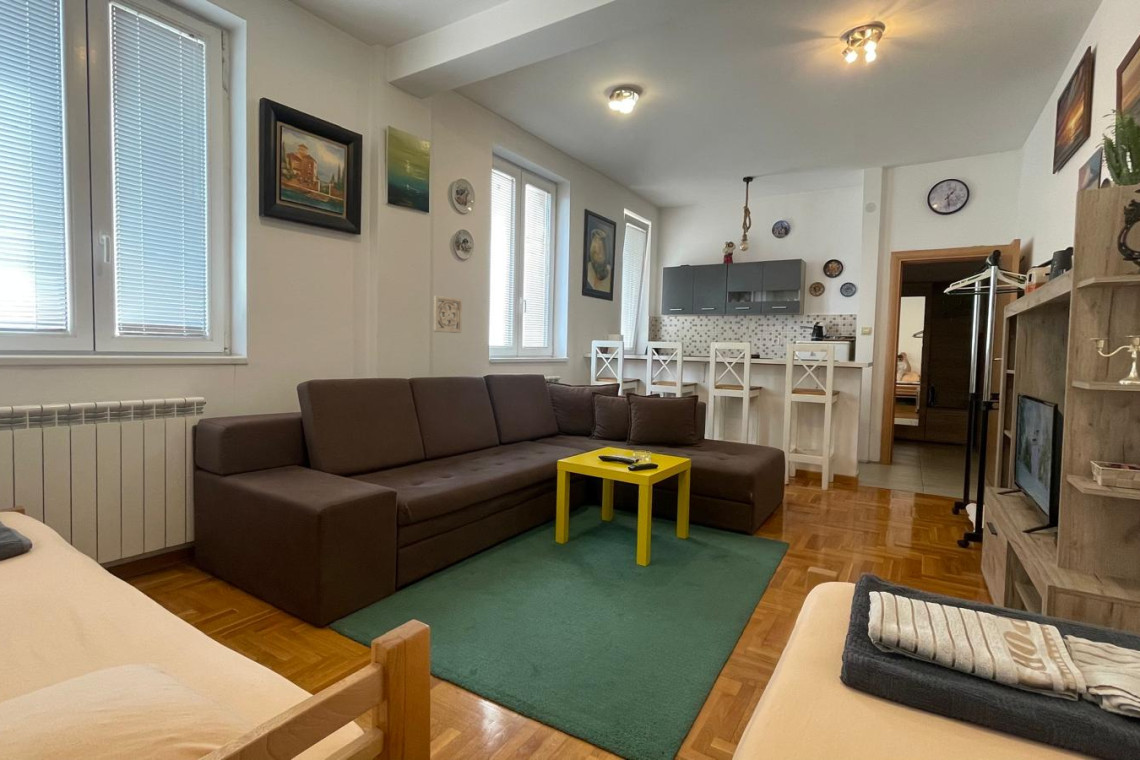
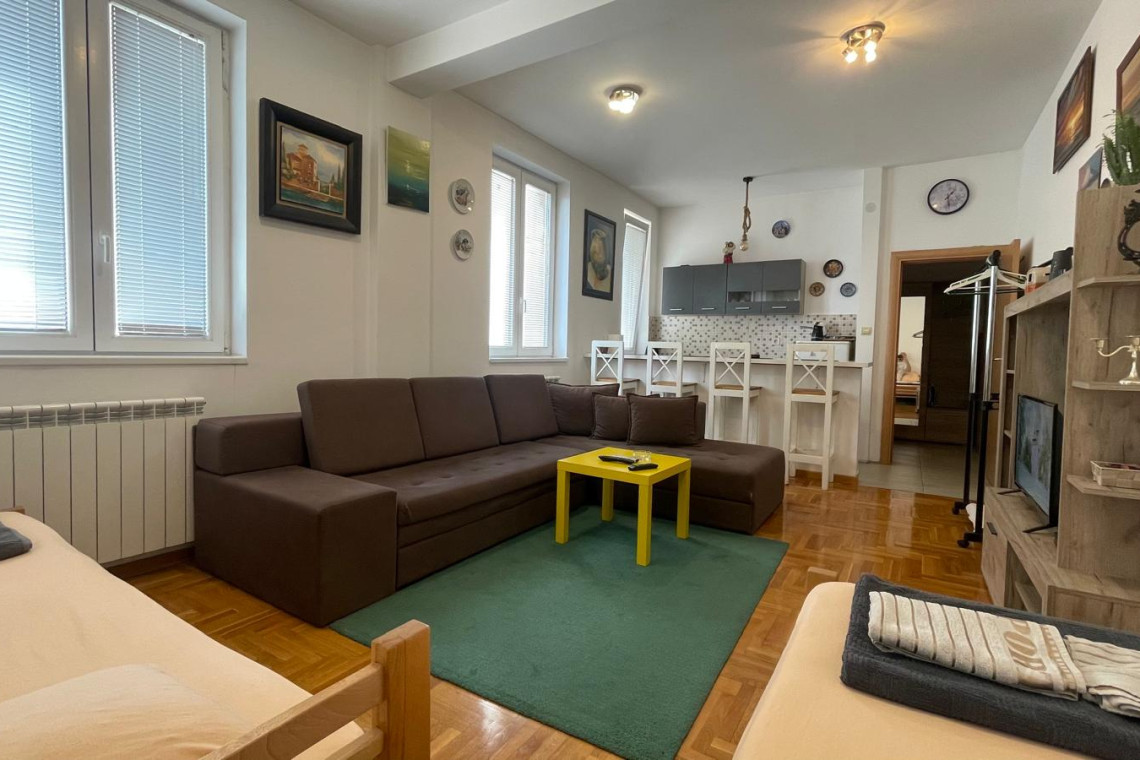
- wall ornament (447, 315)
